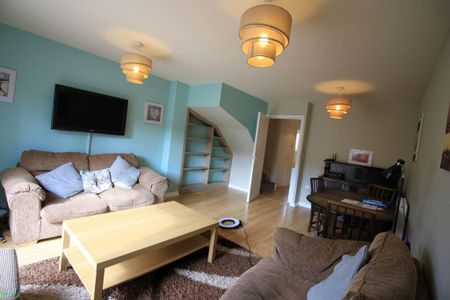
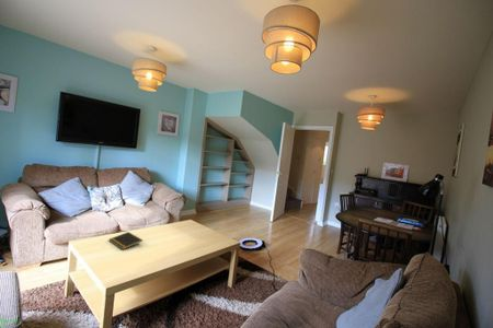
+ notepad (125, 239)
